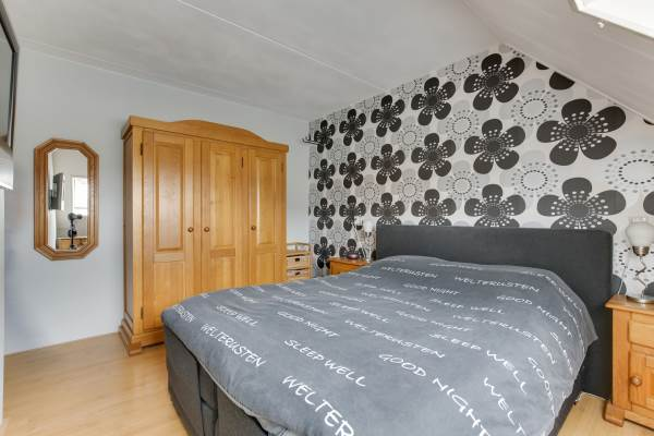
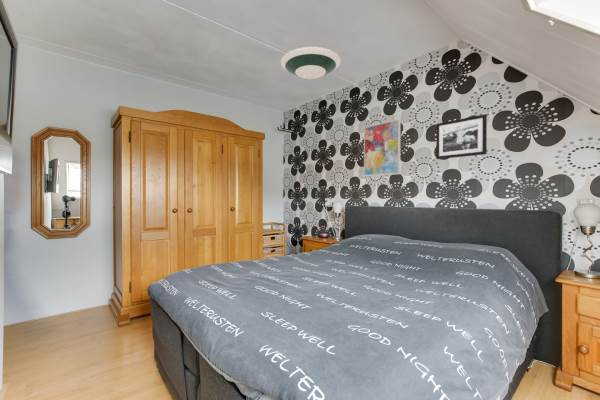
+ picture frame (460, 138)
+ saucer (310, 69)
+ wall art (381, 149)
